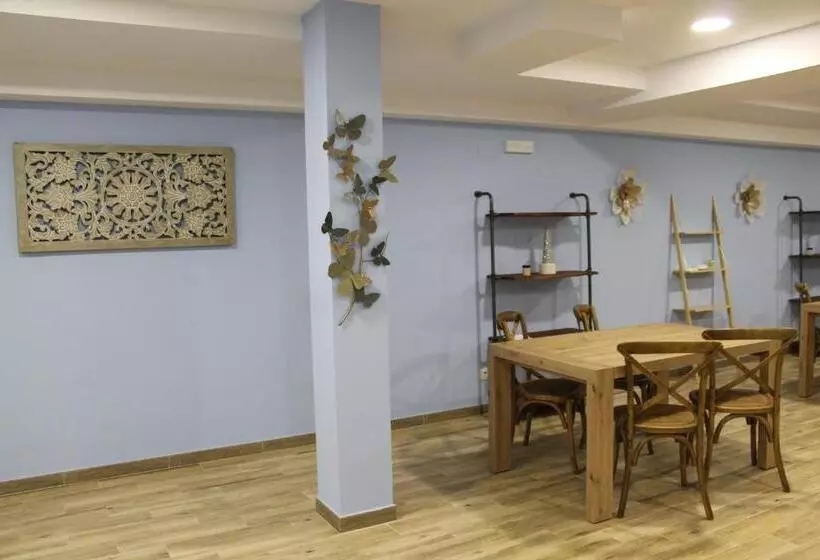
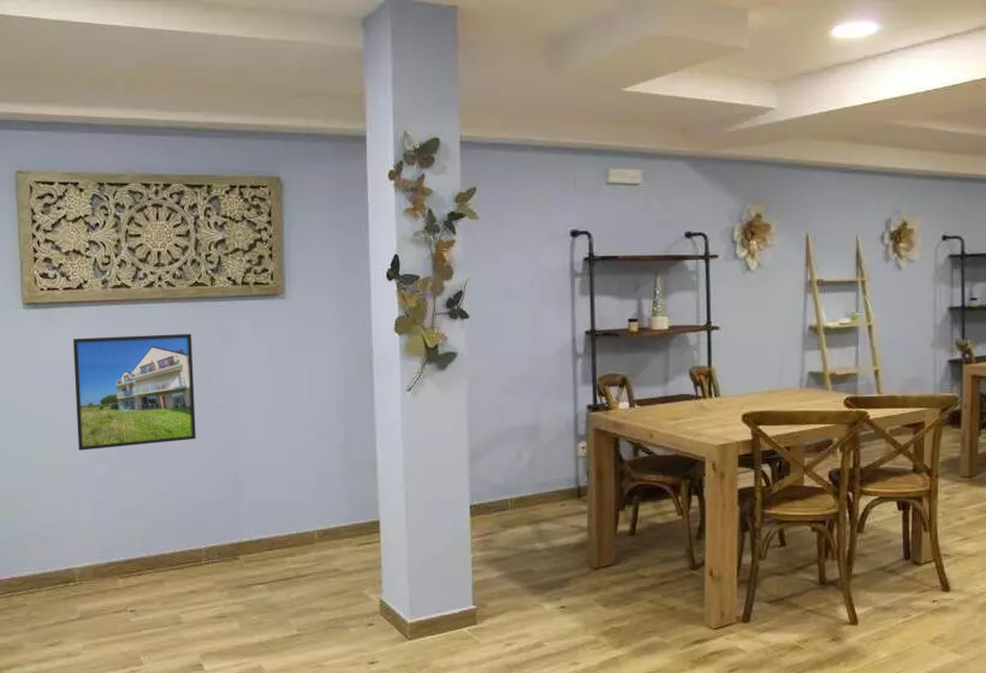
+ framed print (136, 389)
